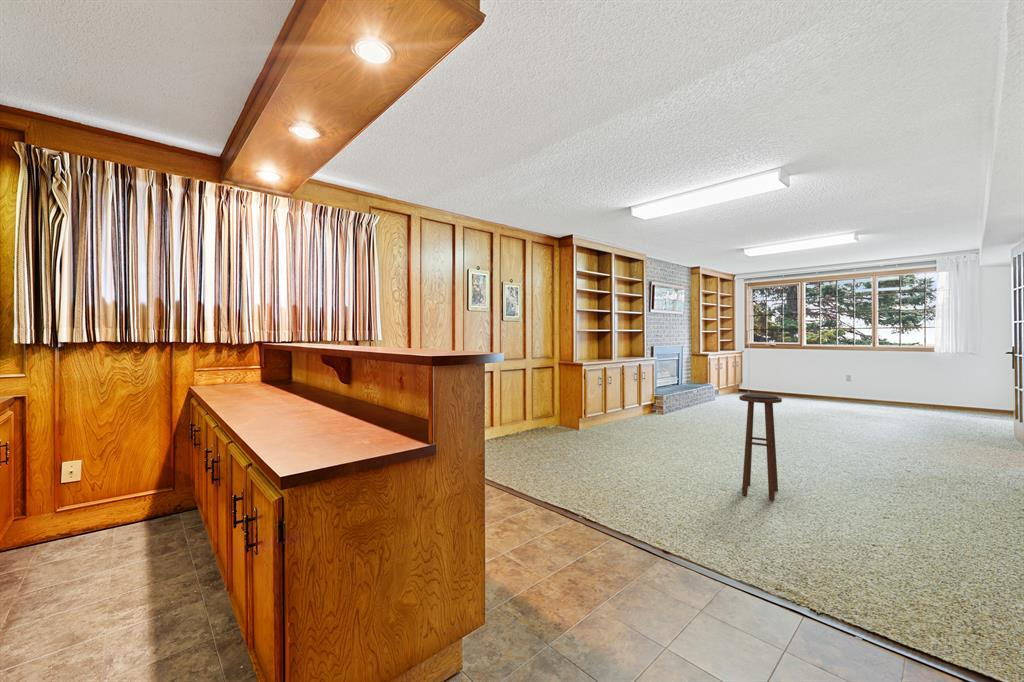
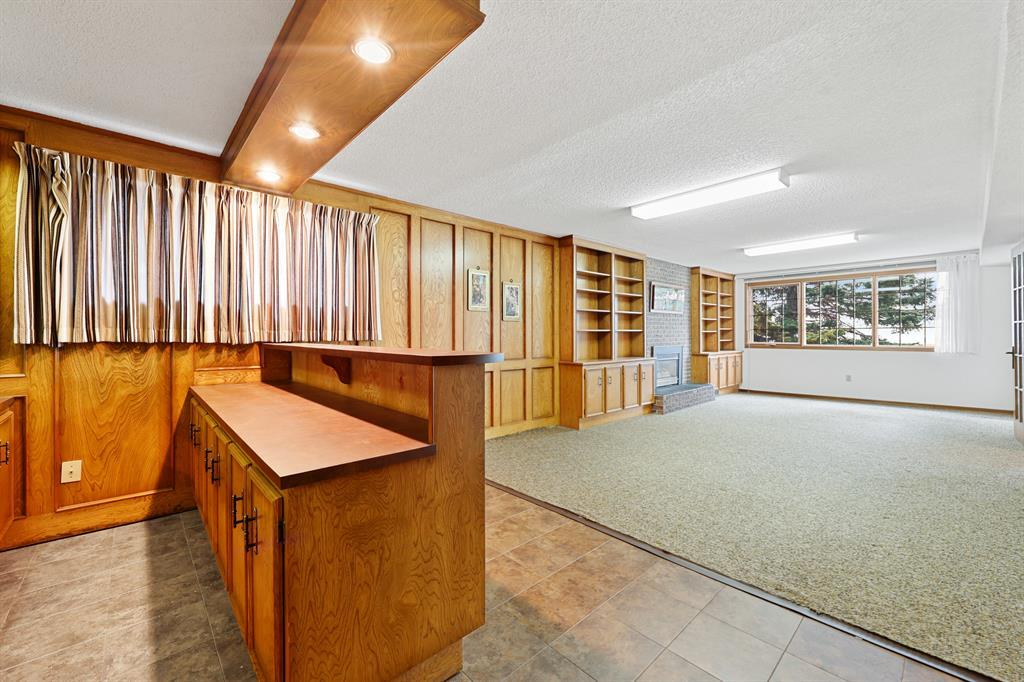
- stool (760, 443)
